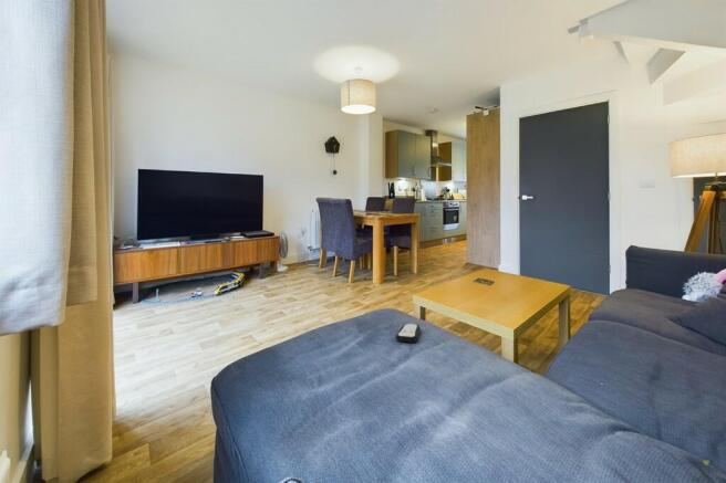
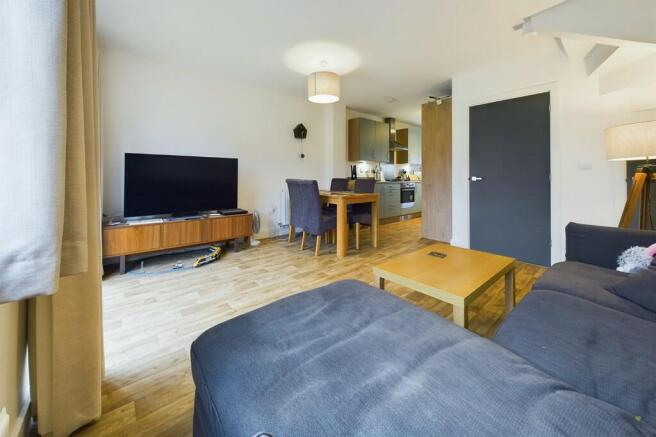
- remote control (408, 332)
